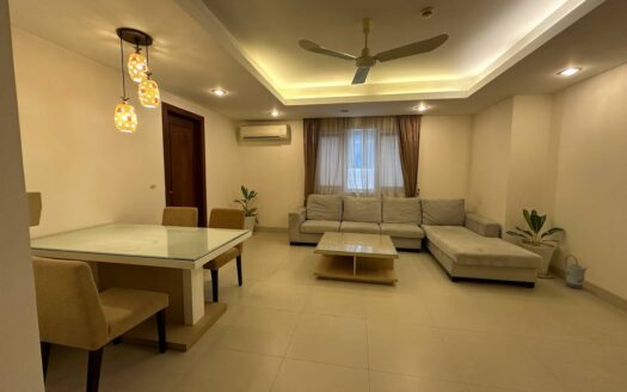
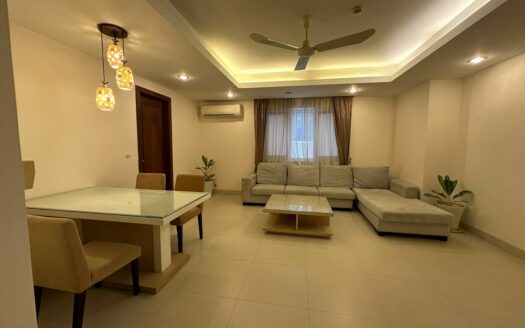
- watering can (574, 271)
